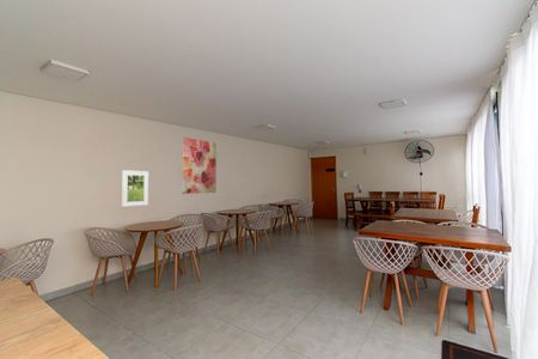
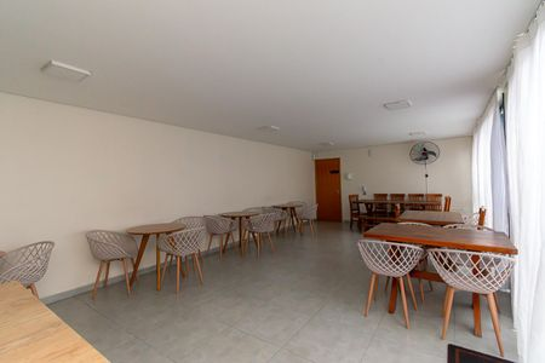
- wall art (200, 166)
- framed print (135, 188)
